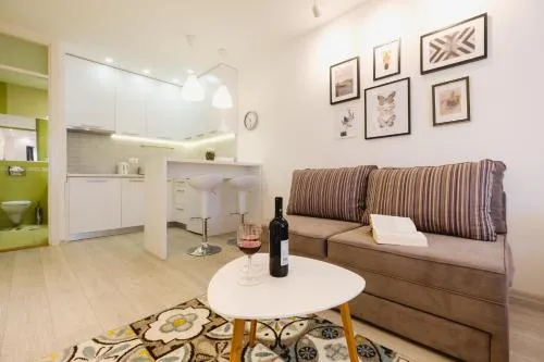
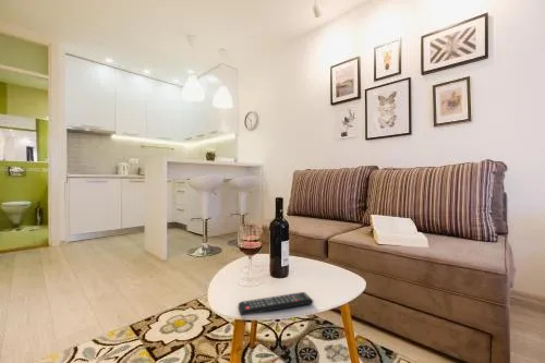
+ remote control (276, 303)
